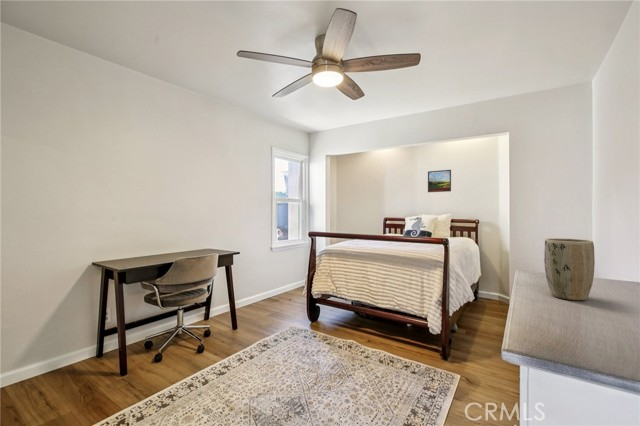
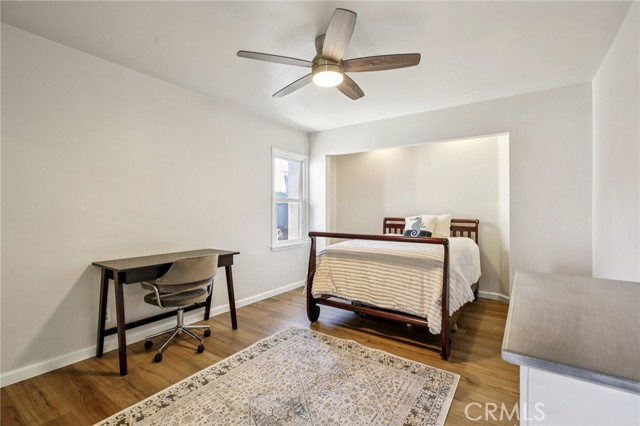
- plant pot (568, 268)
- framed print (439, 181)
